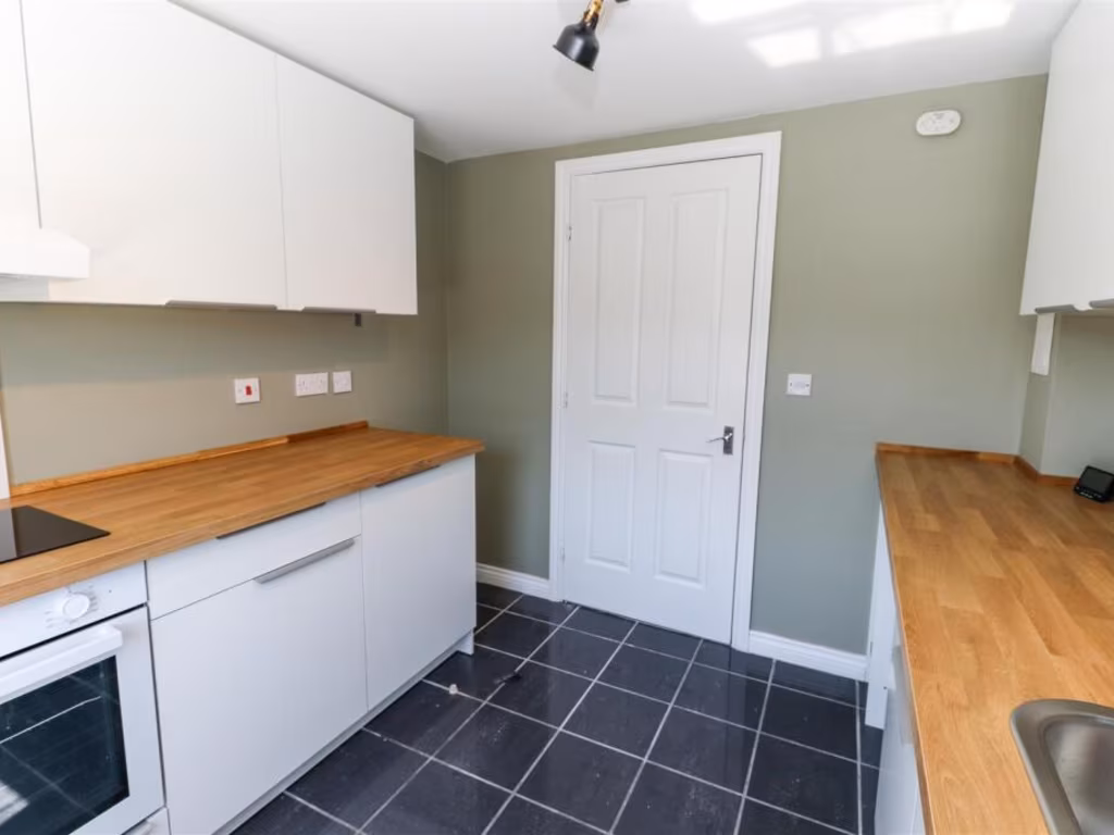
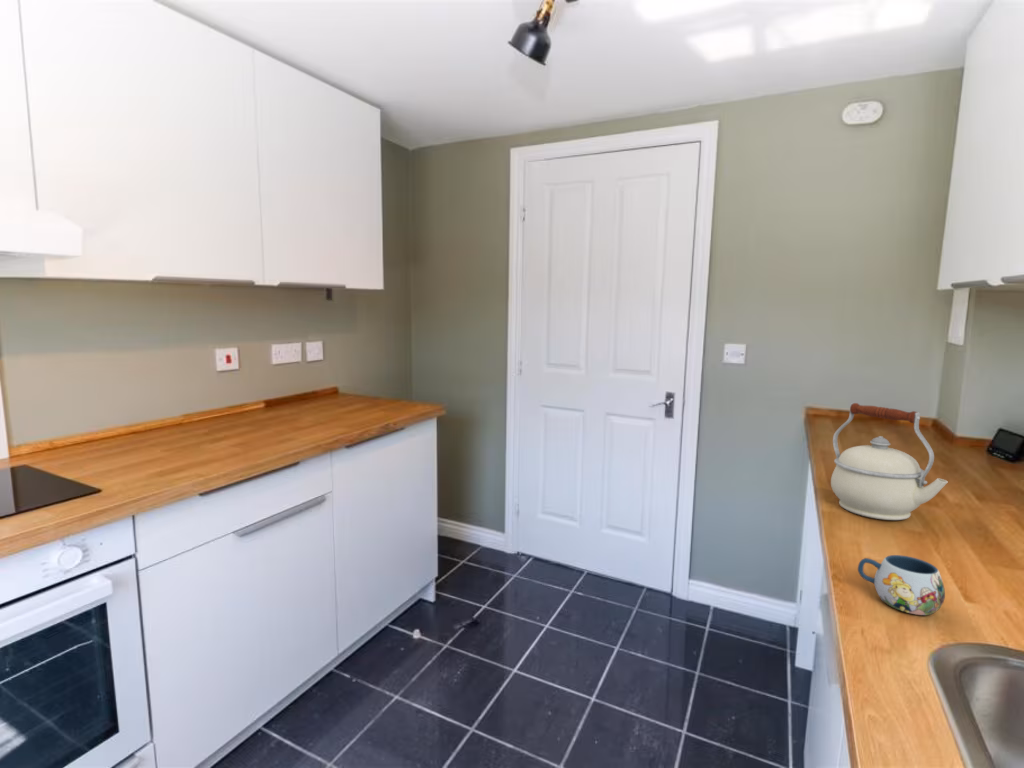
+ mug (899, 581)
+ kettle (885, 460)
